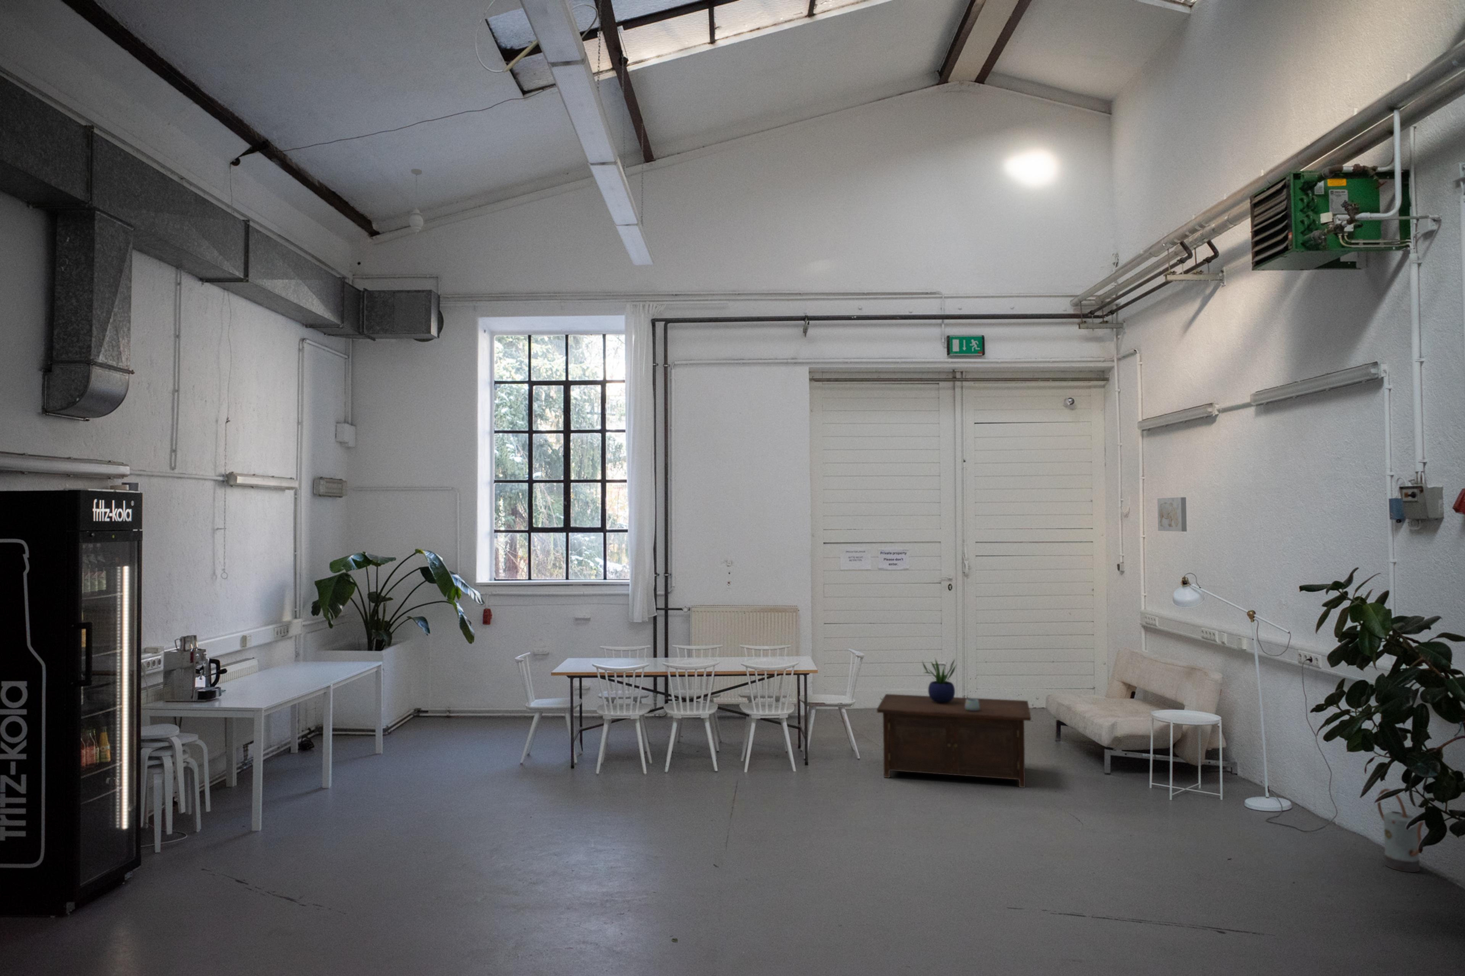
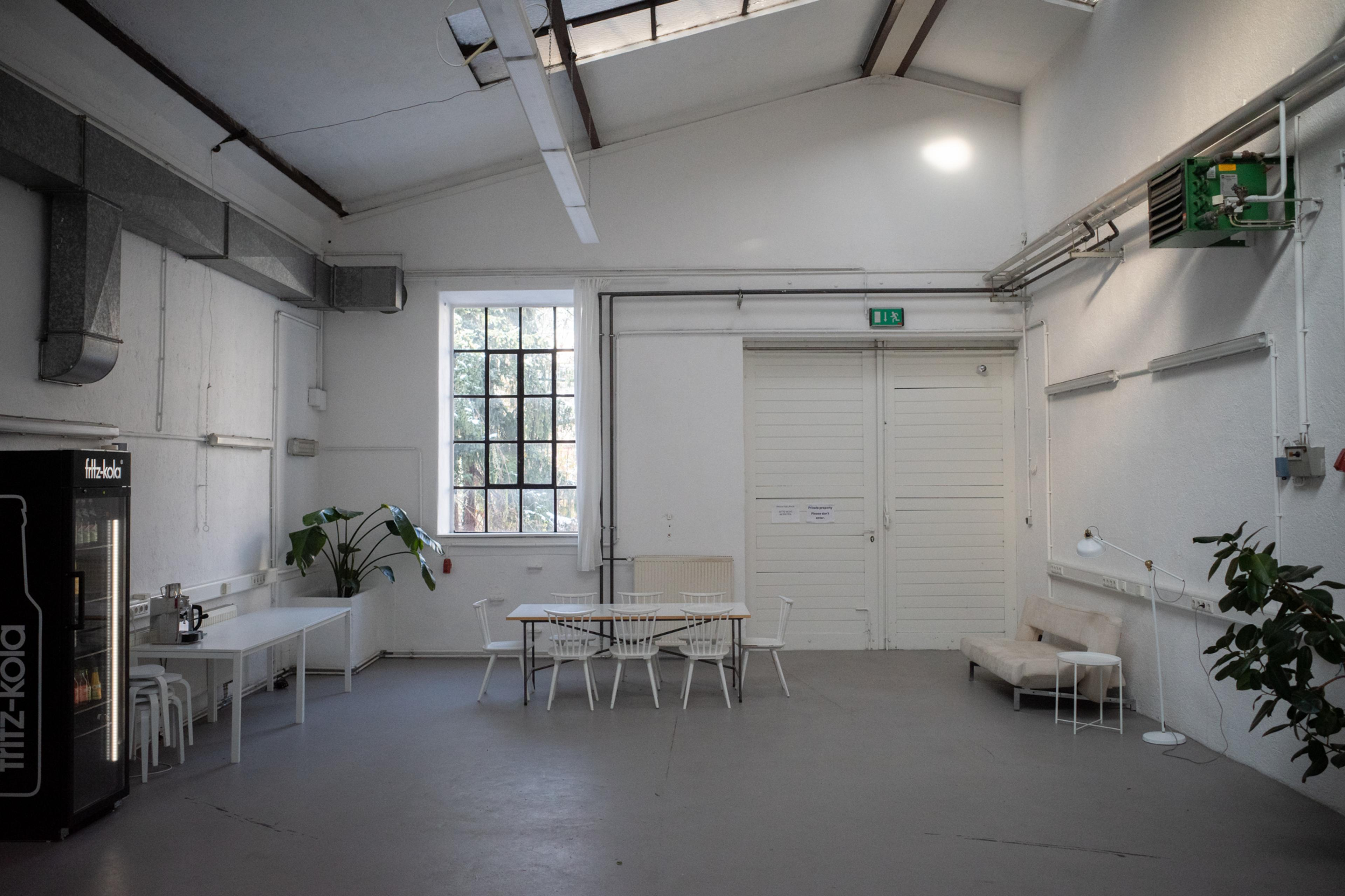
- wall art (1172, 514)
- cabinet (954, 739)
- watering can (1402, 830)
- mug (972, 704)
- potted plant (941, 680)
- pendant light (416, 203)
